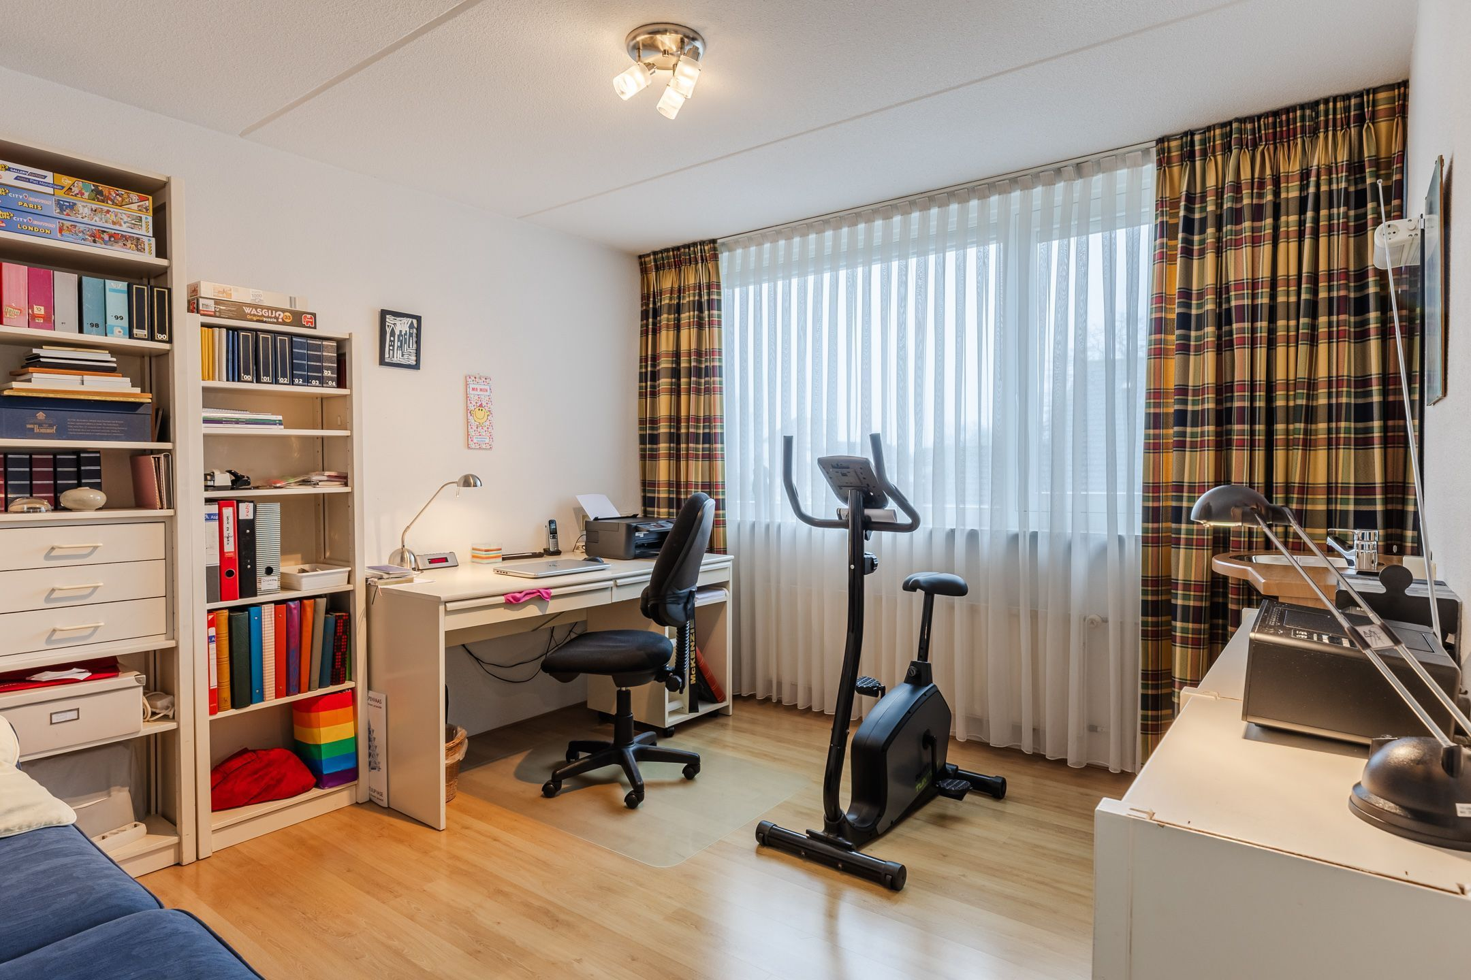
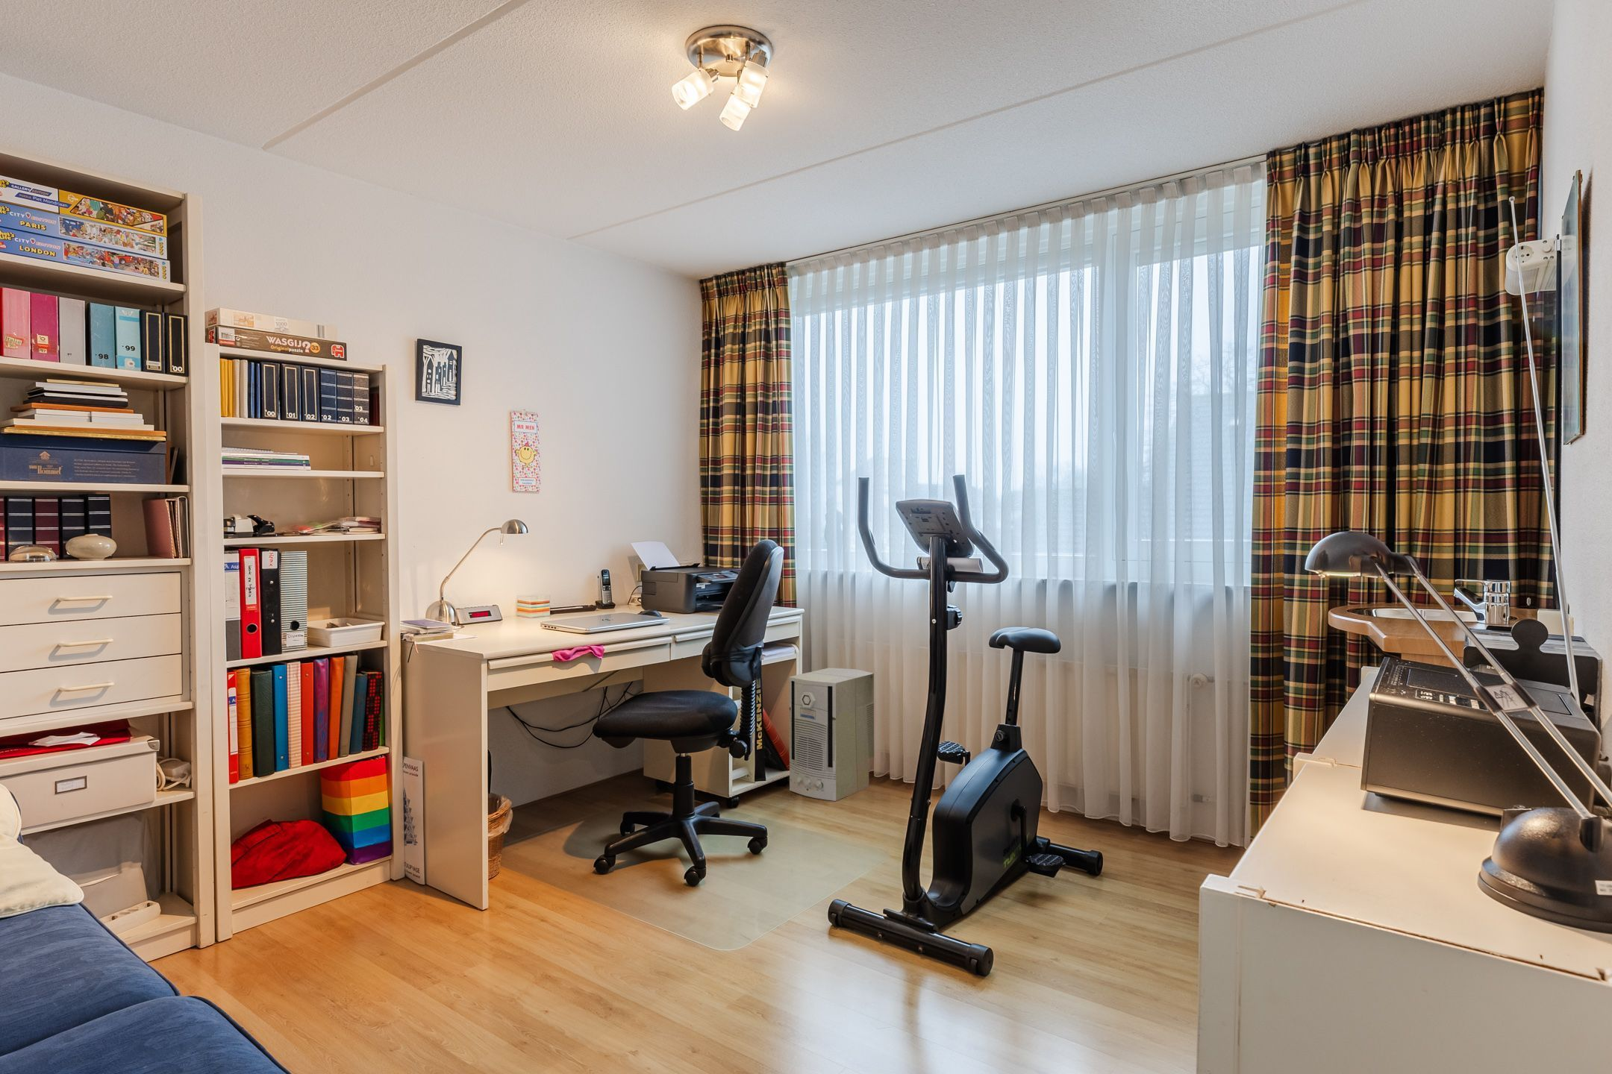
+ air purifier (832, 731)
